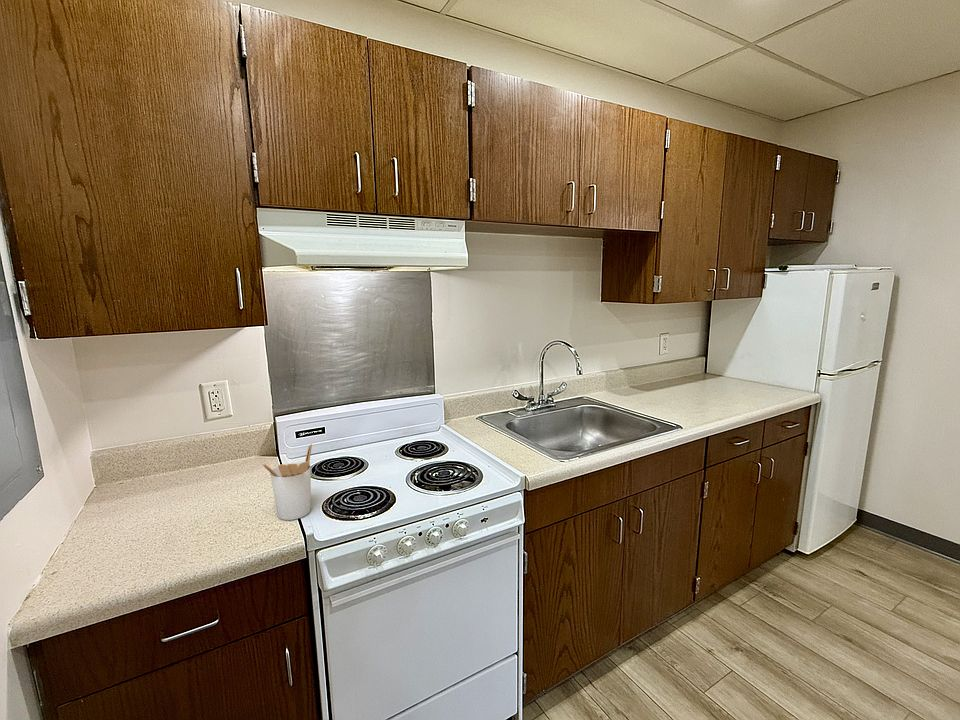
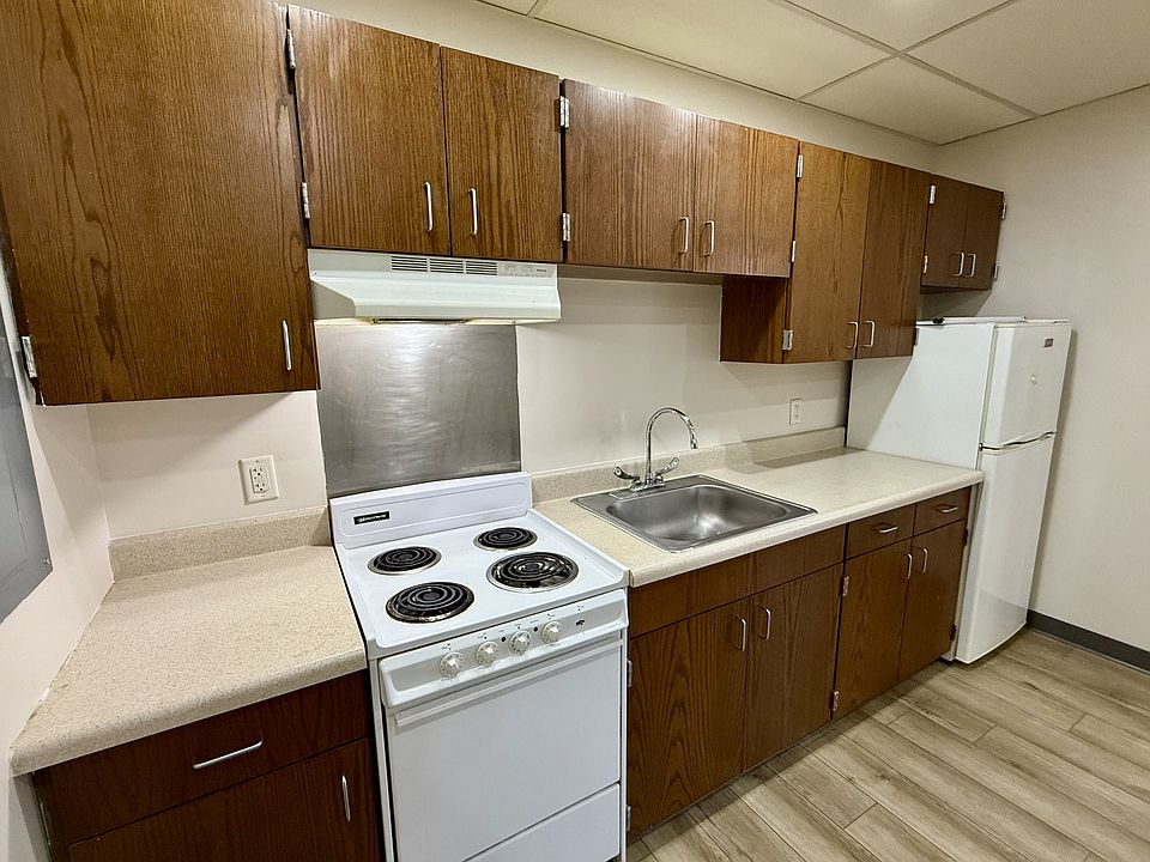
- utensil holder (293, 484)
